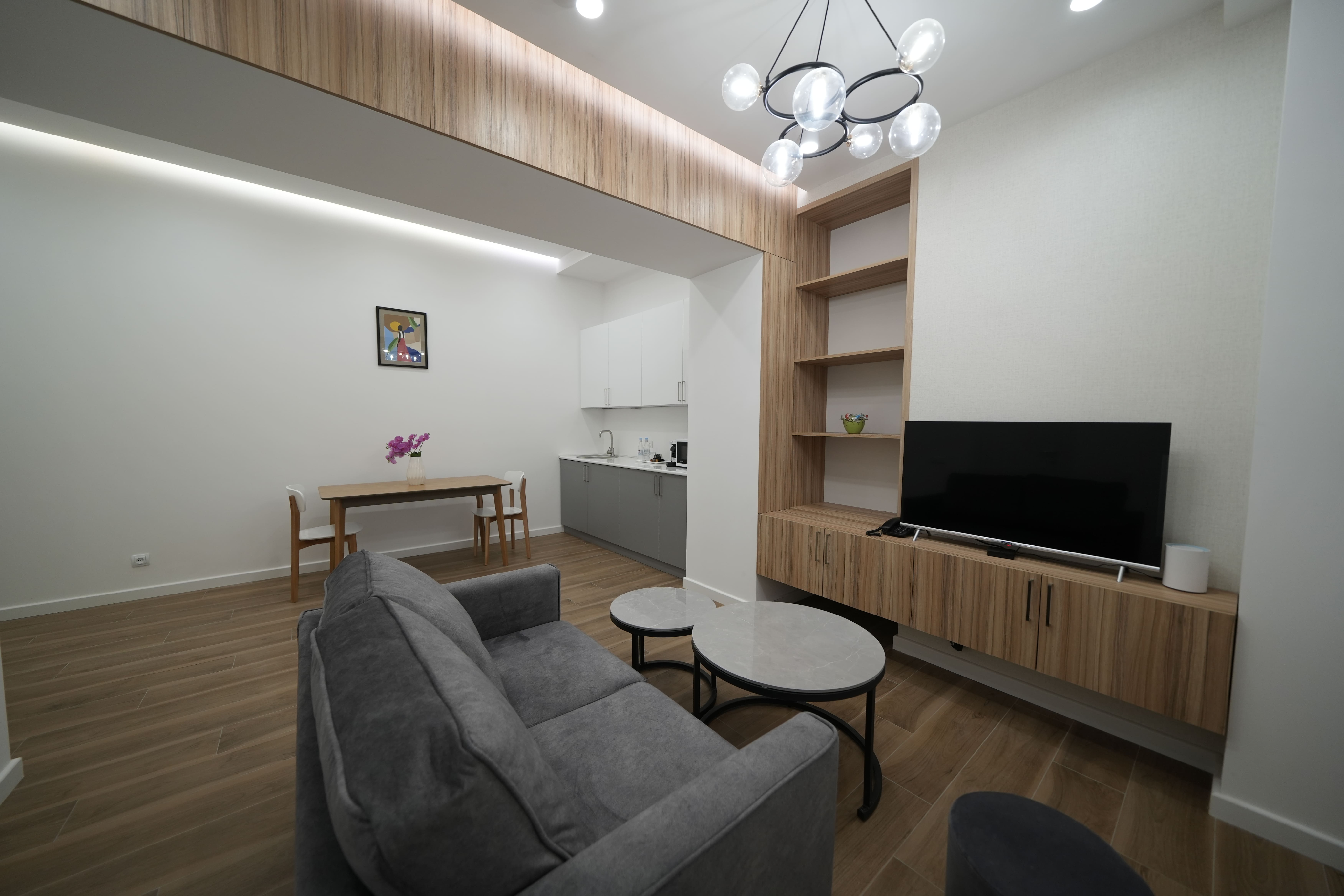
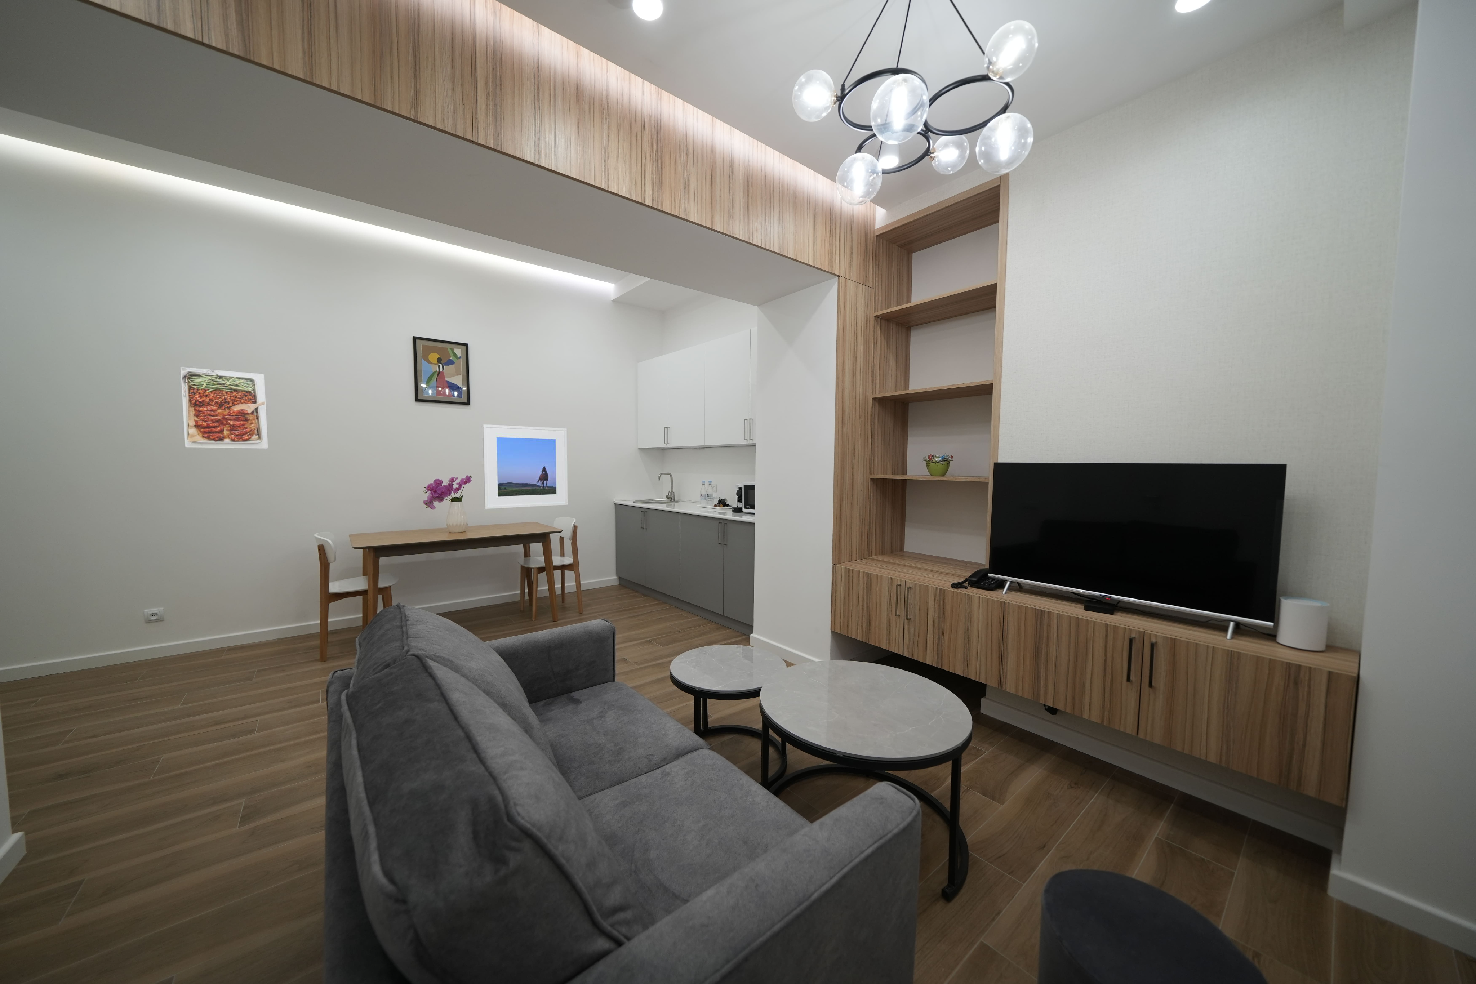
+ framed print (527, 467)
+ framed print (226, 410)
